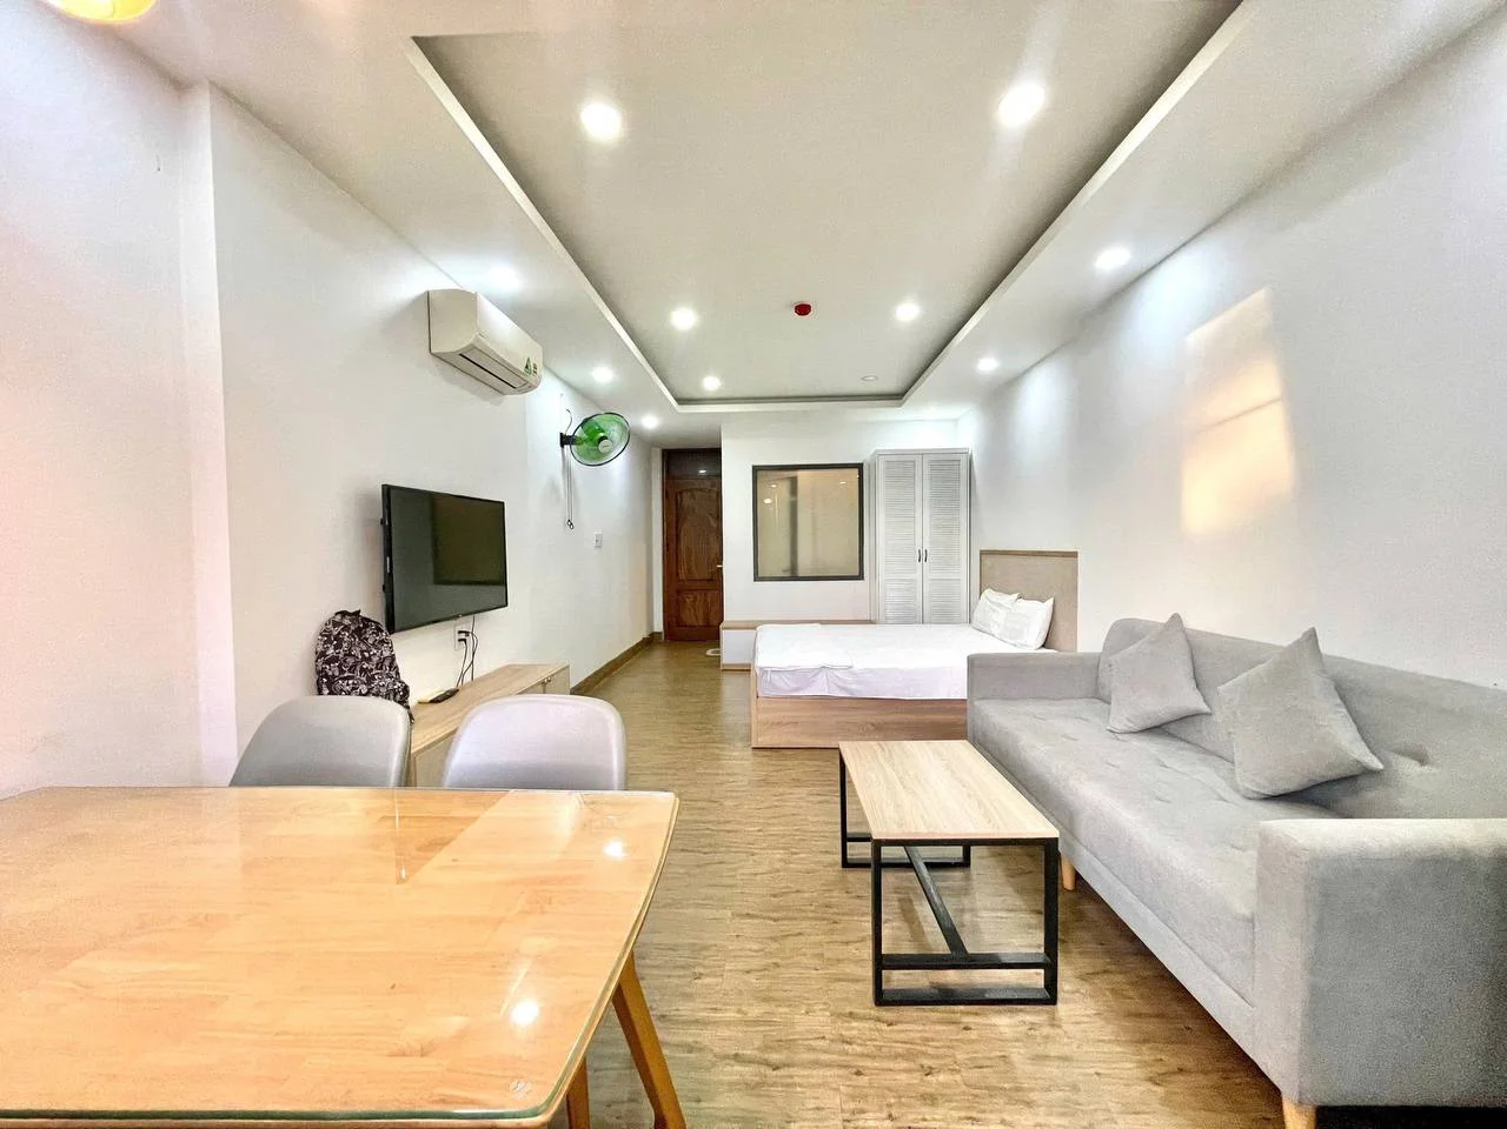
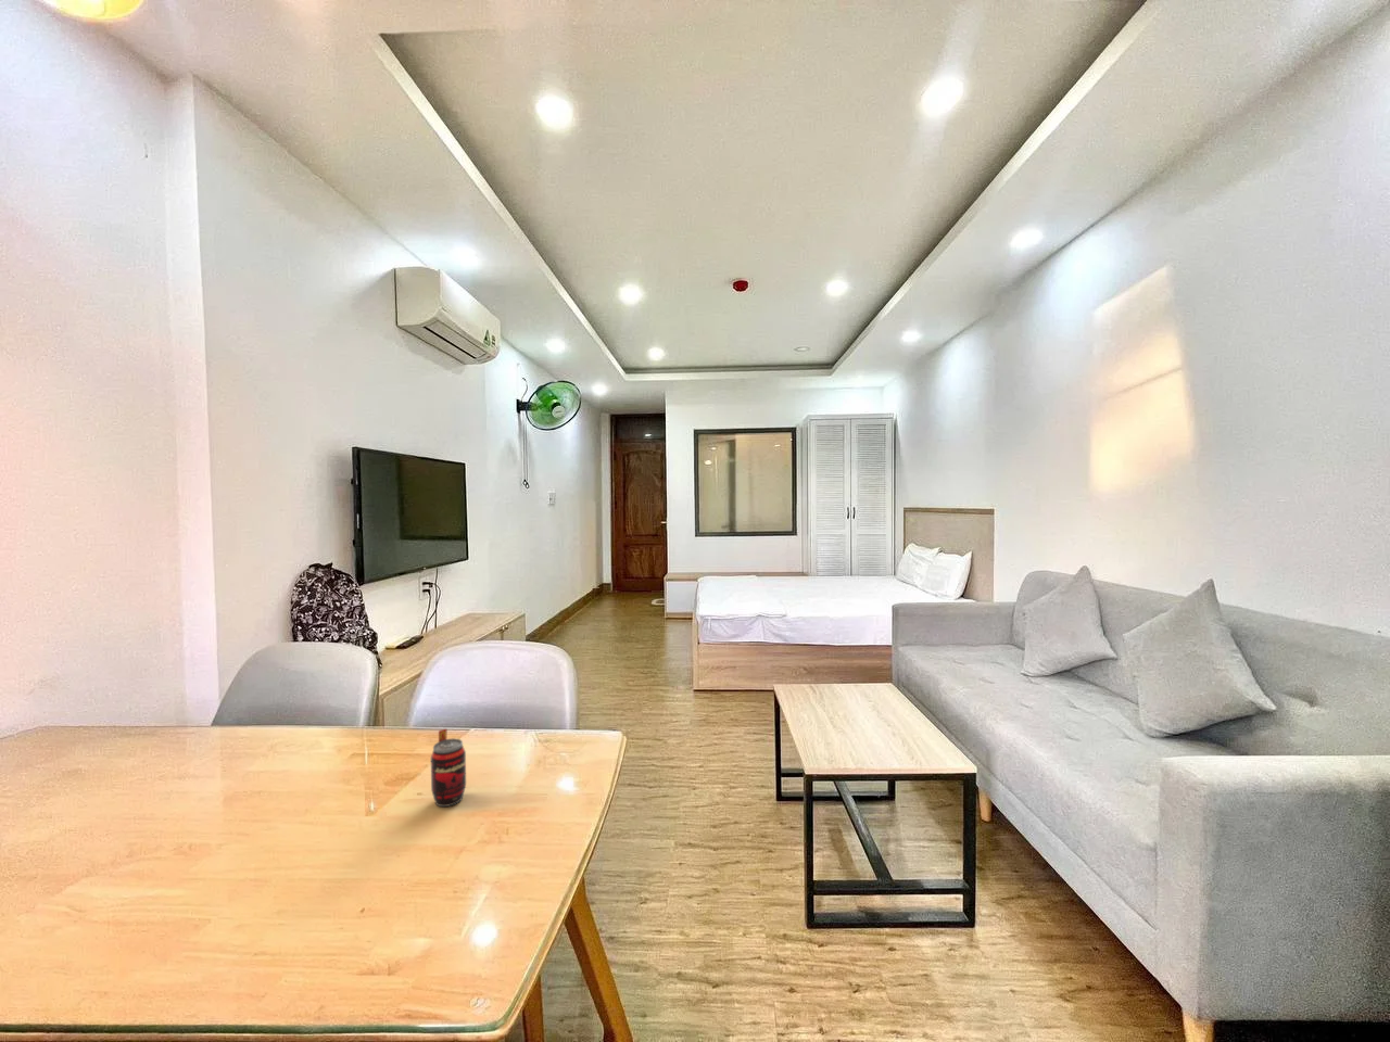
+ beverage can (448, 766)
